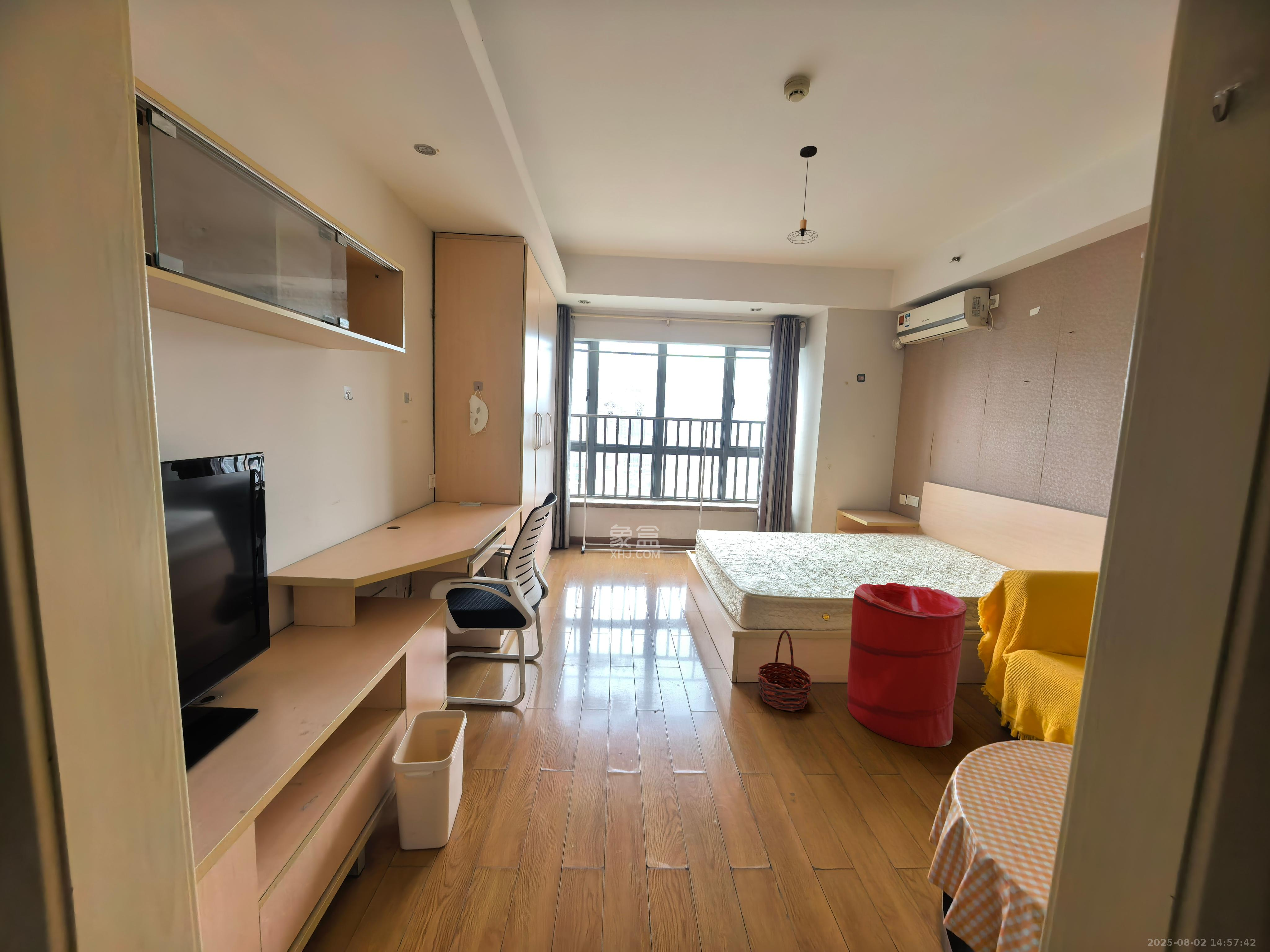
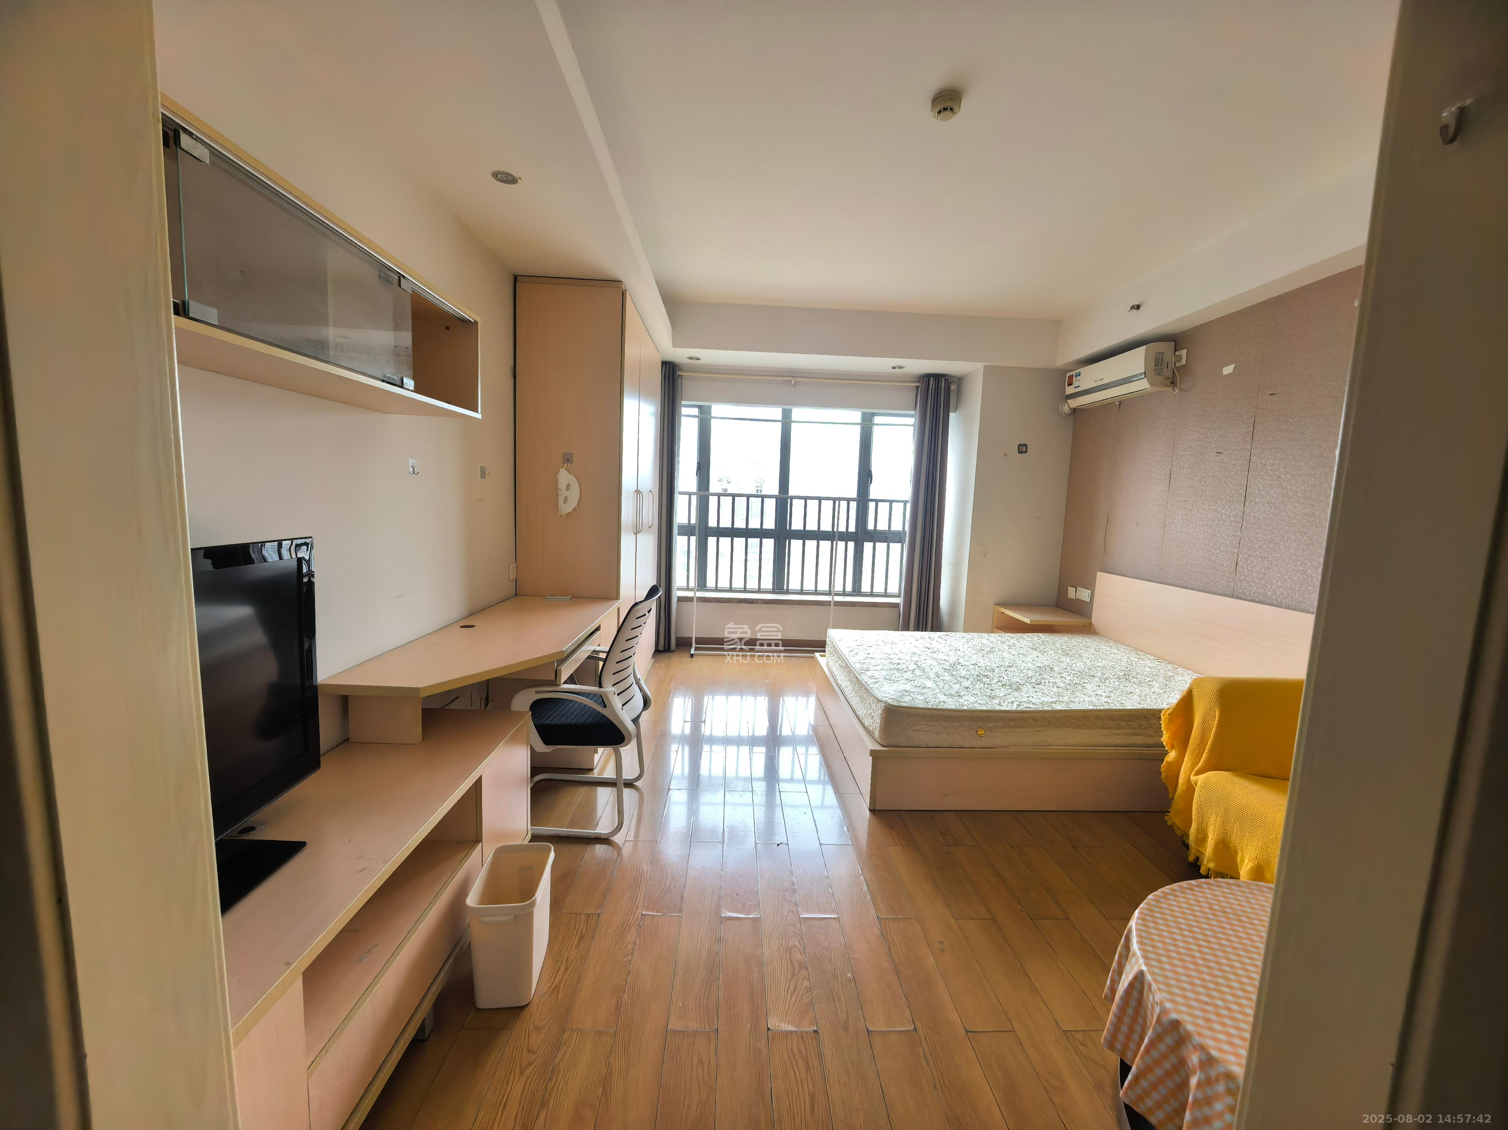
- basket (785, 665)
- laundry hamper (902, 654)
- pendant light (805, 199)
